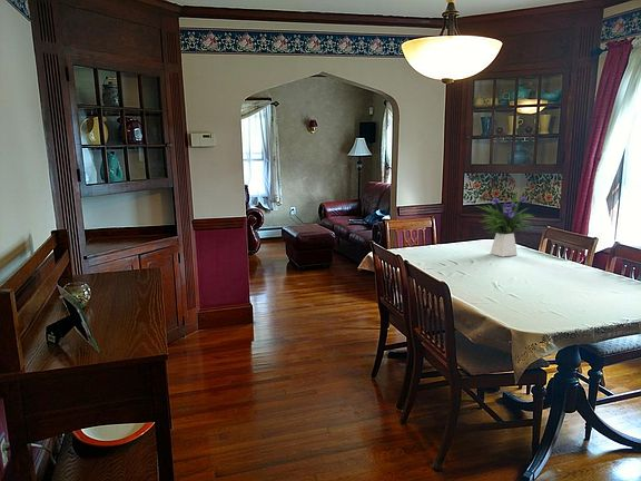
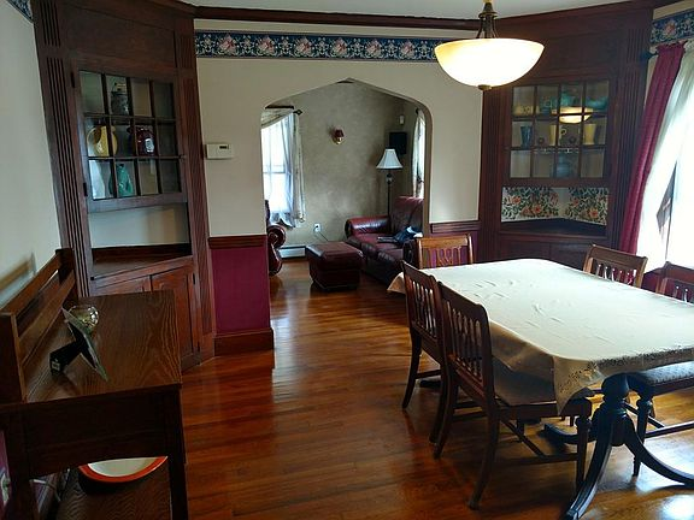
- flower arrangement (503, 223)
